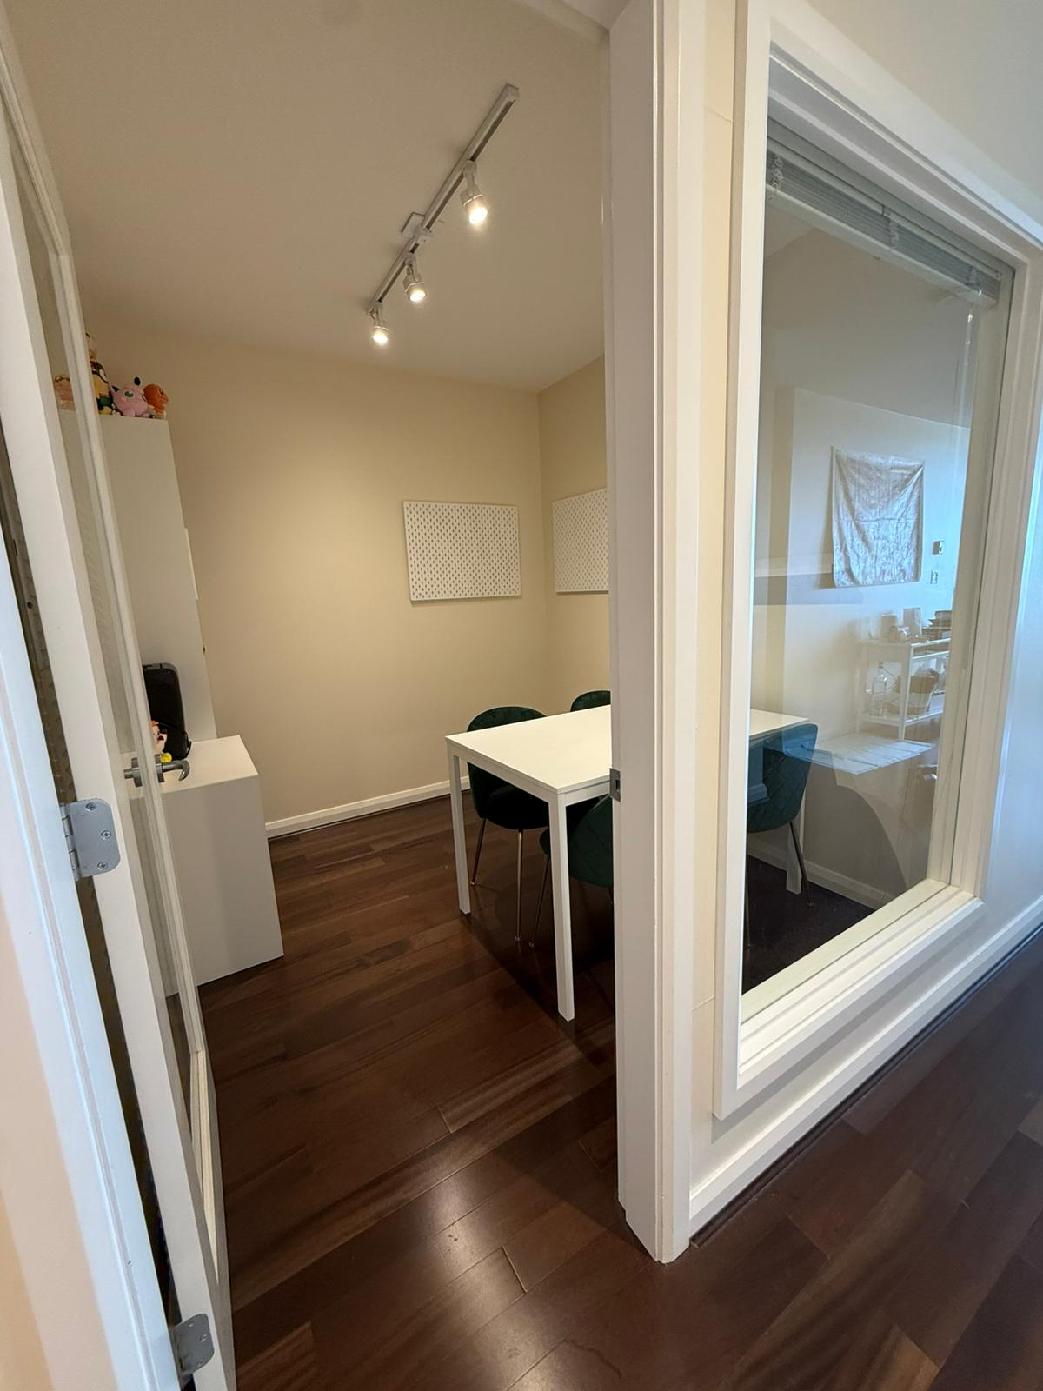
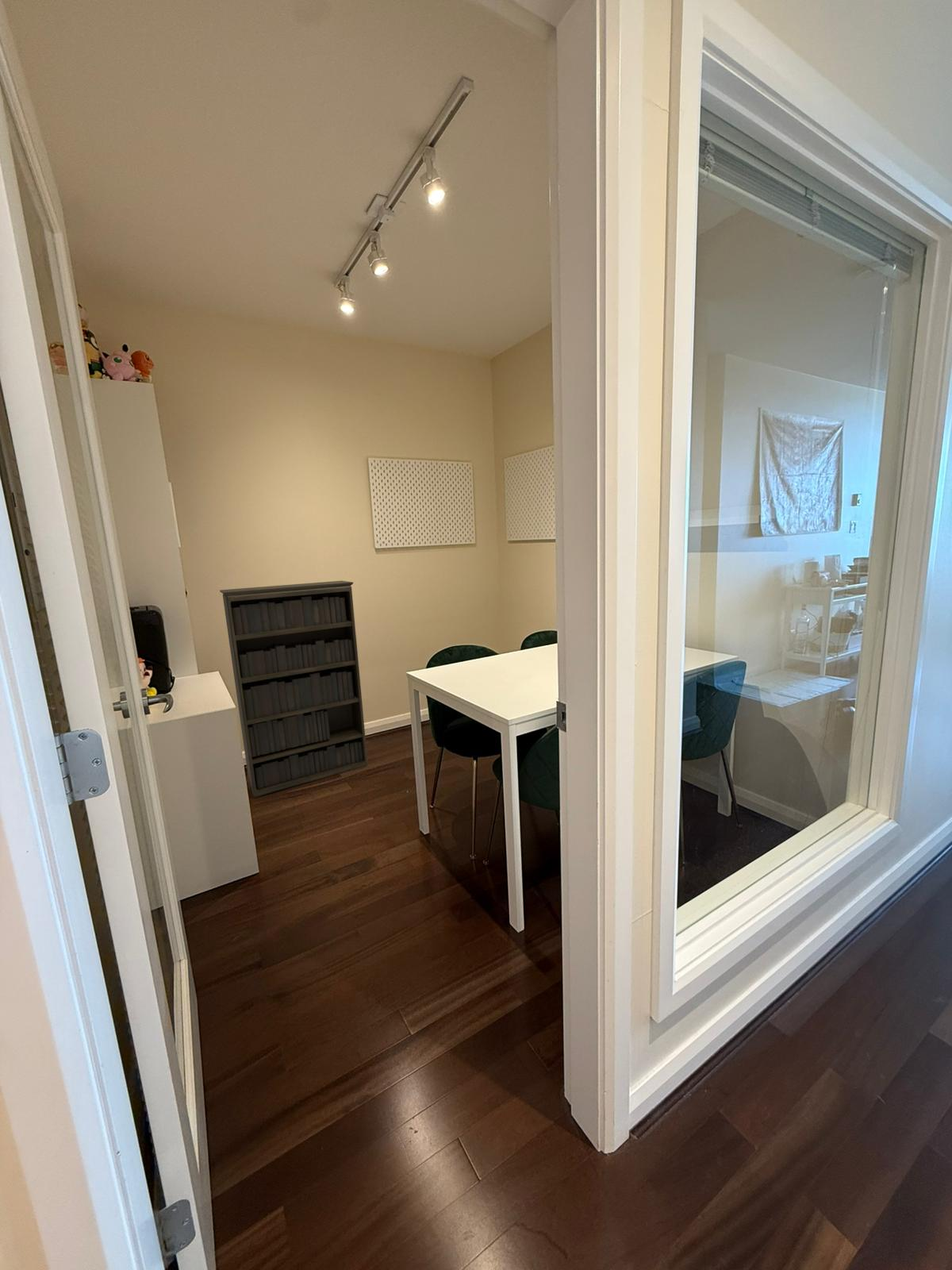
+ bookshelf (299, 683)
